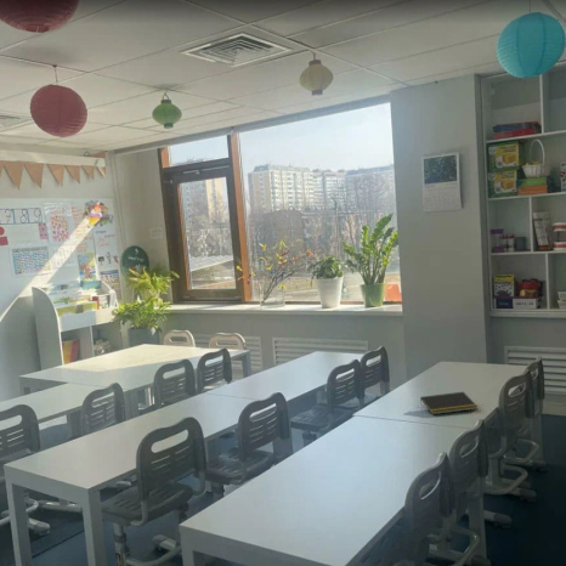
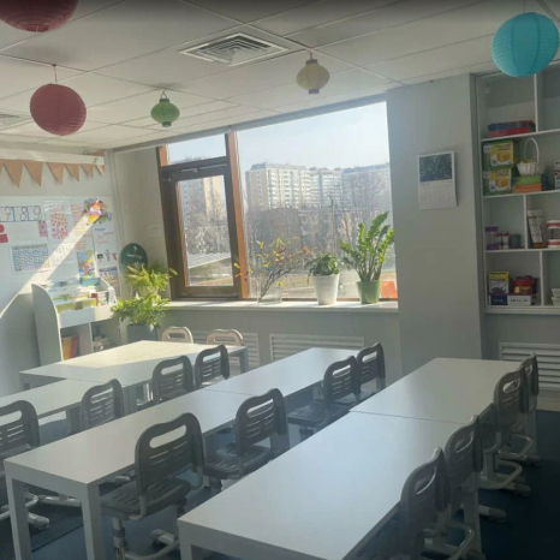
- notepad (448, 402)
